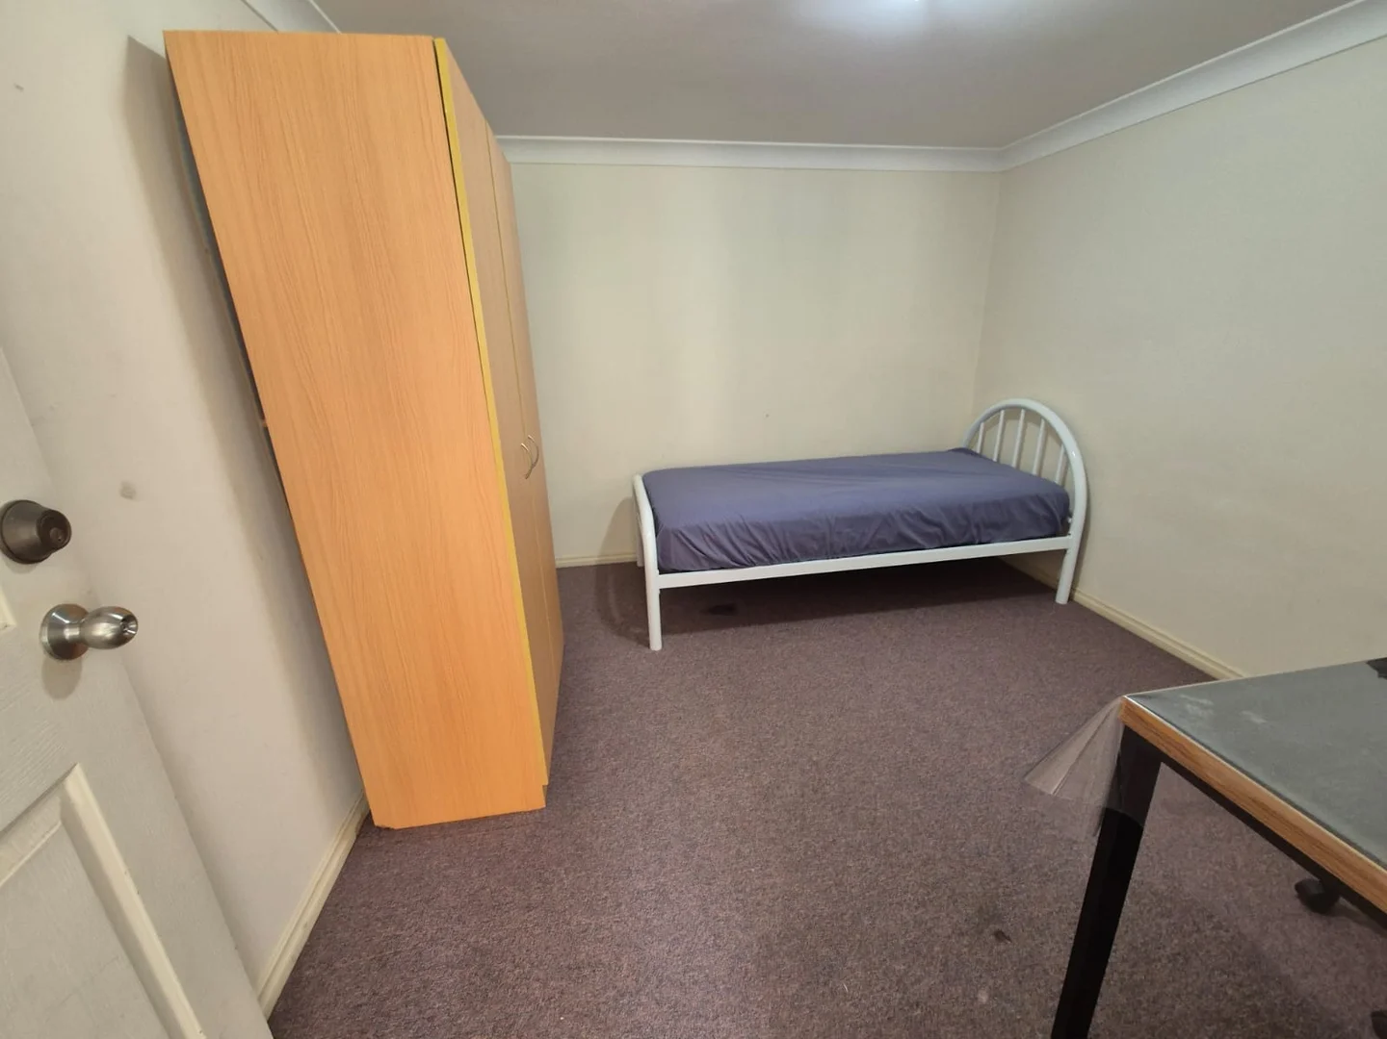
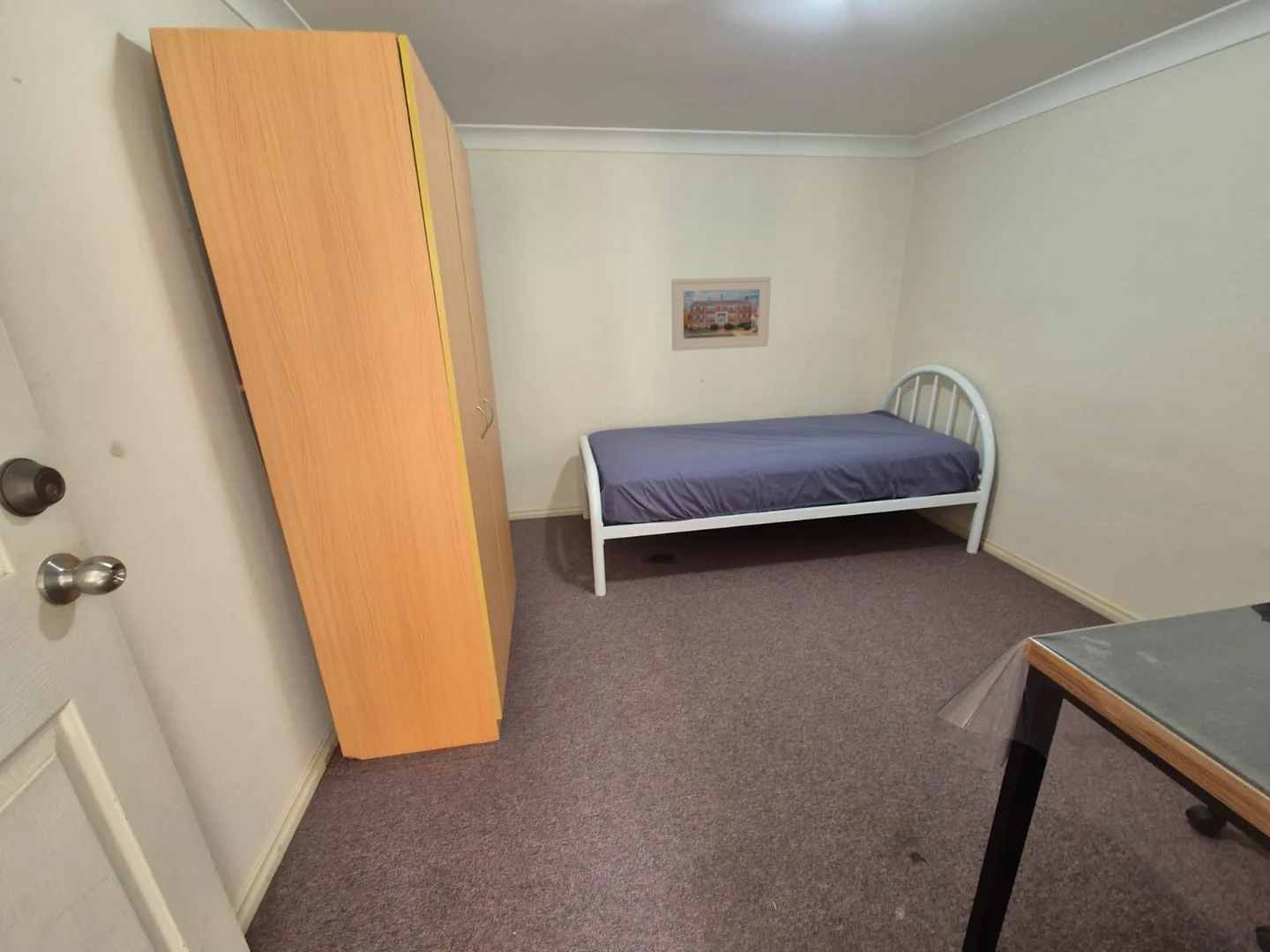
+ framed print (721, 314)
